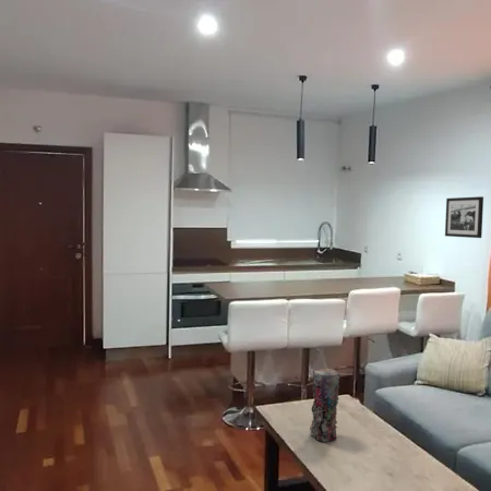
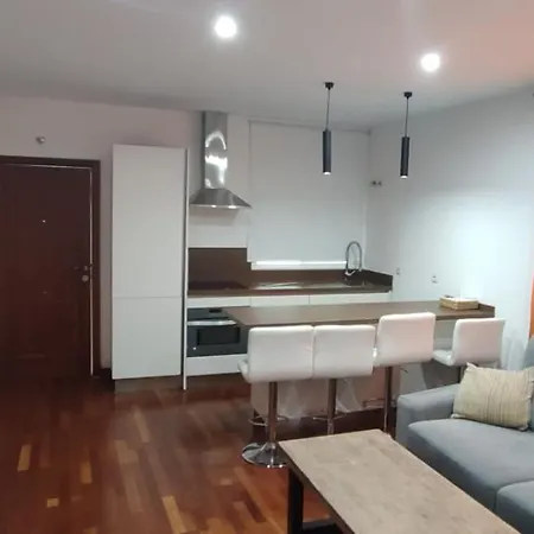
- picture frame (463, 217)
- vase (325, 404)
